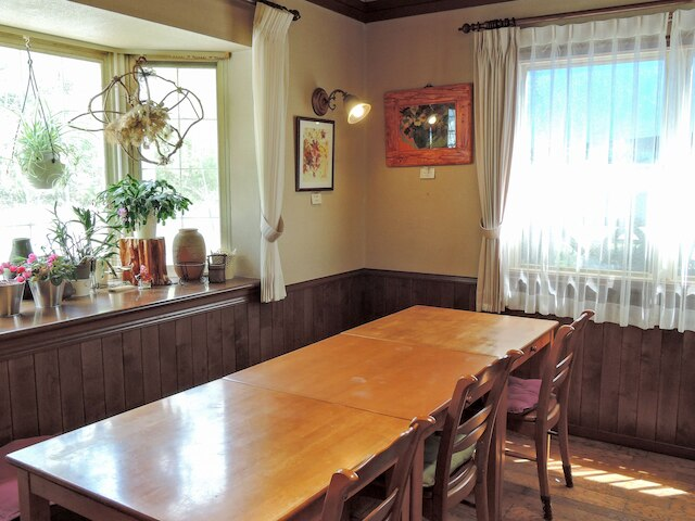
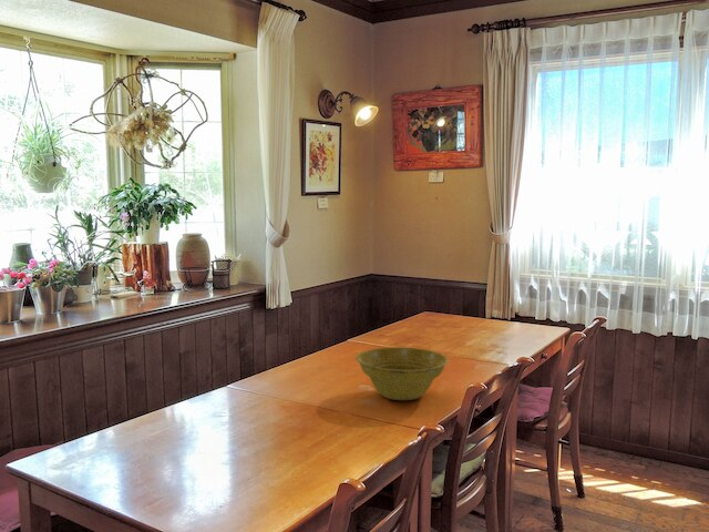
+ planter bowl (401, 376)
